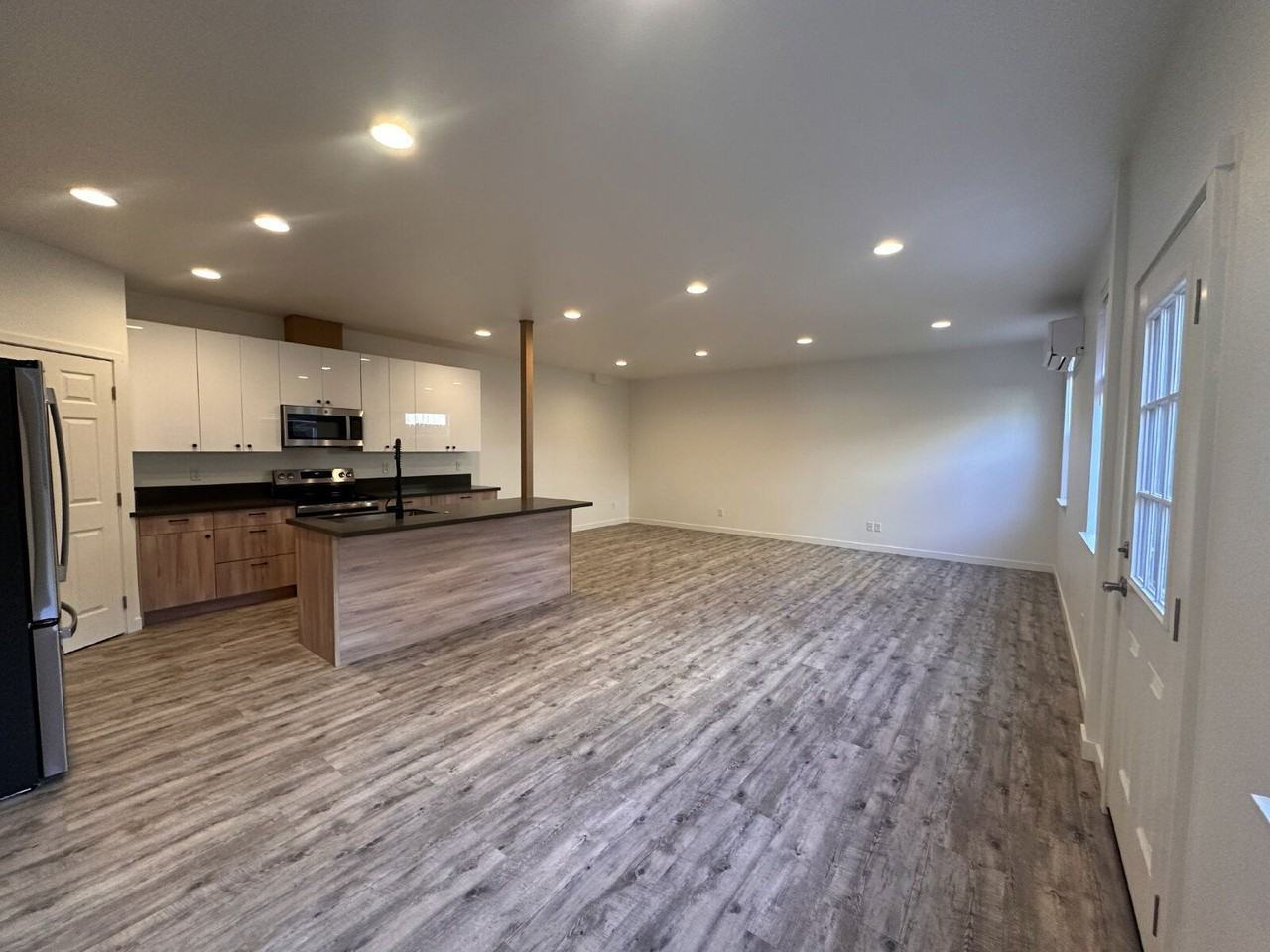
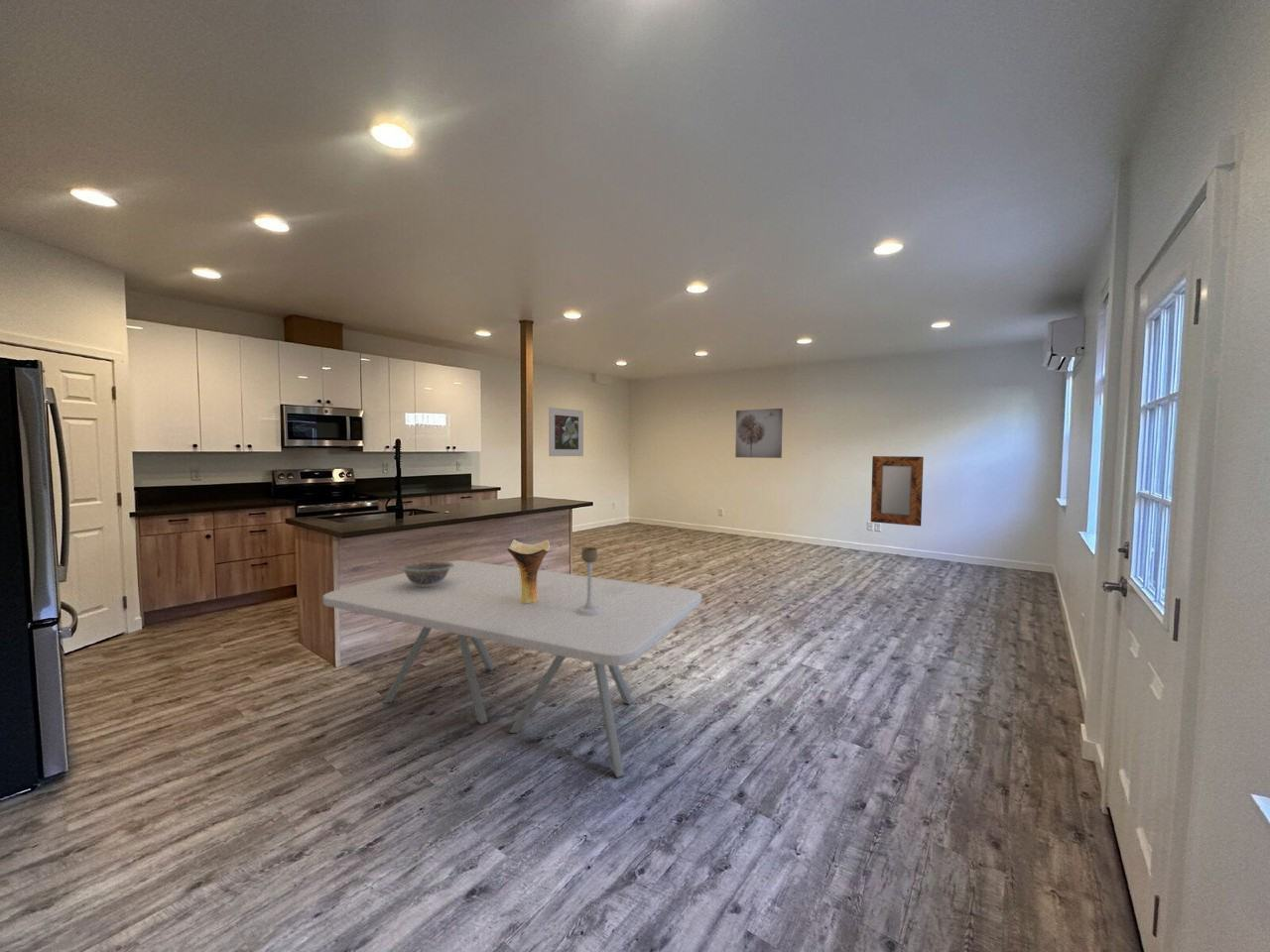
+ decorative bowl (427, 574)
+ wall art (758, 433)
+ dining table (515, 646)
+ candle holder (589, 579)
+ vase (529, 571)
+ home mirror (896, 490)
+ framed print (567, 432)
